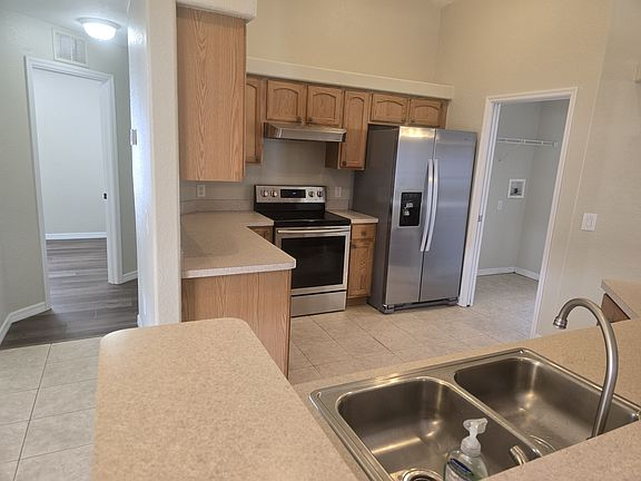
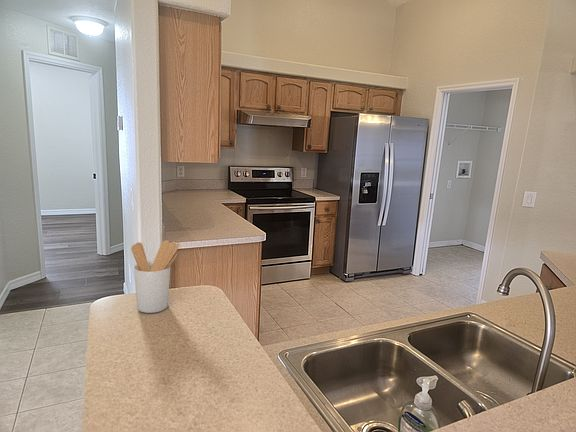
+ utensil holder (158, 273)
